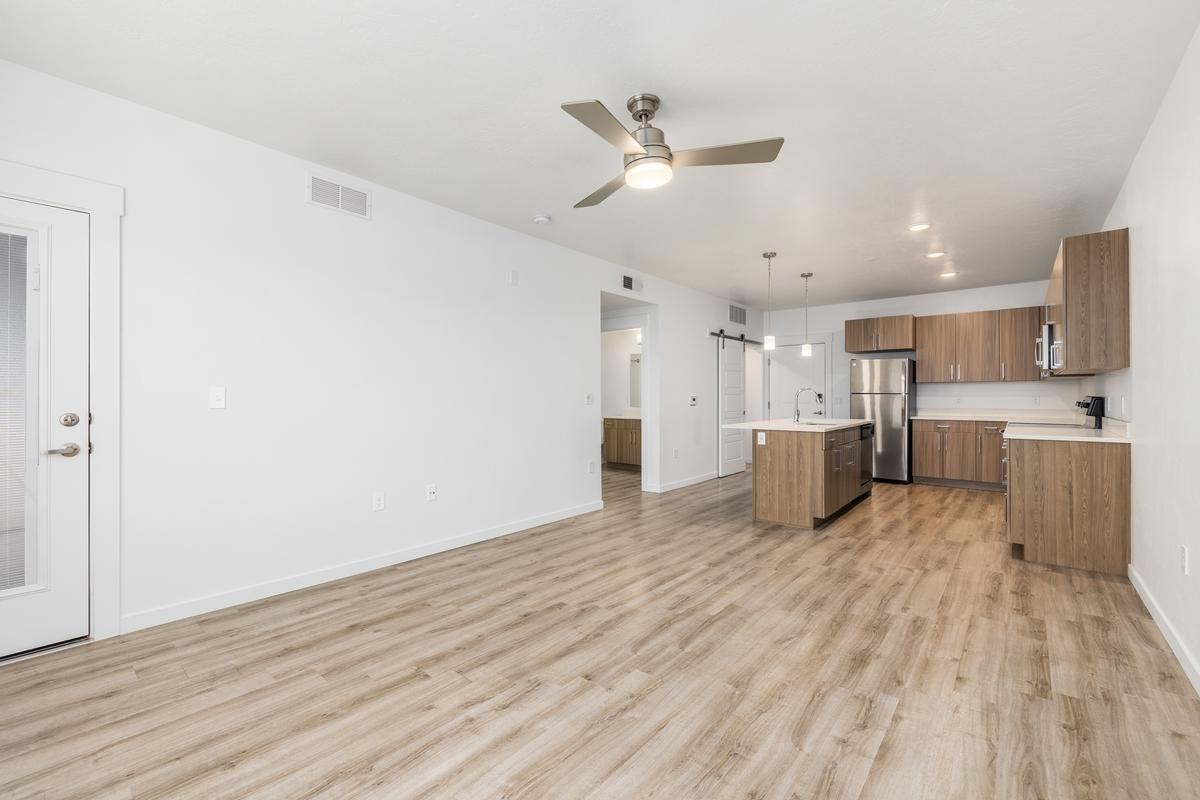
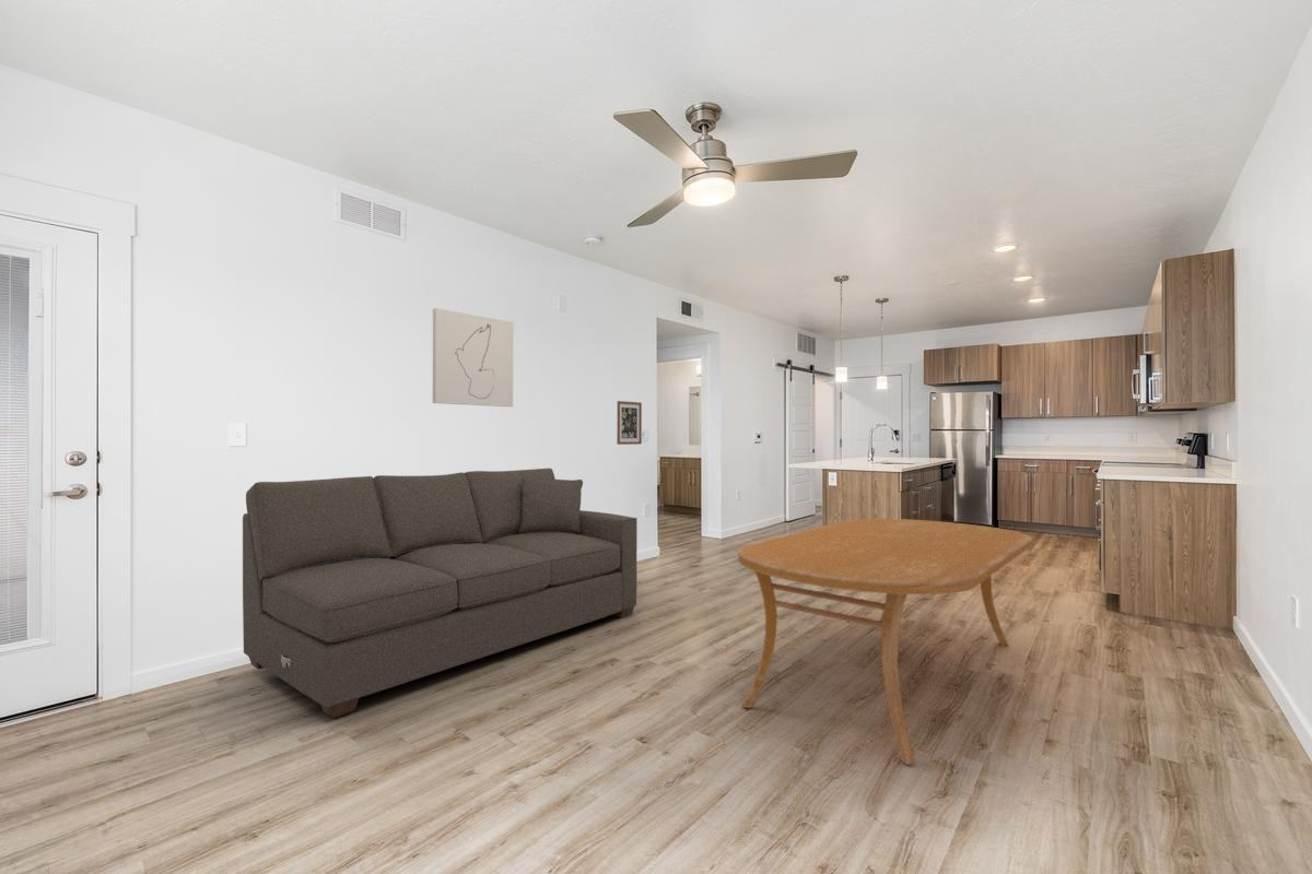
+ wall art (475, 359)
+ sofa (464, 556)
+ wall art (629, 423)
+ dining table (892, 606)
